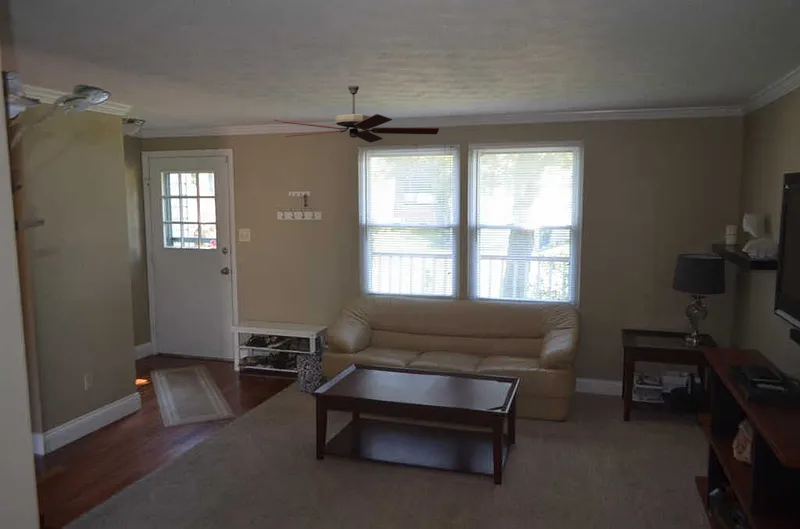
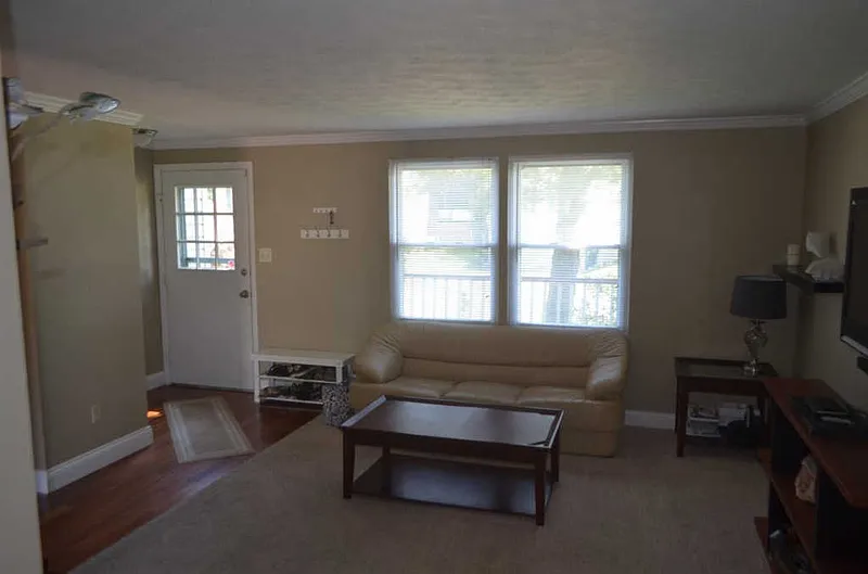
- ceiling fan (359, 114)
